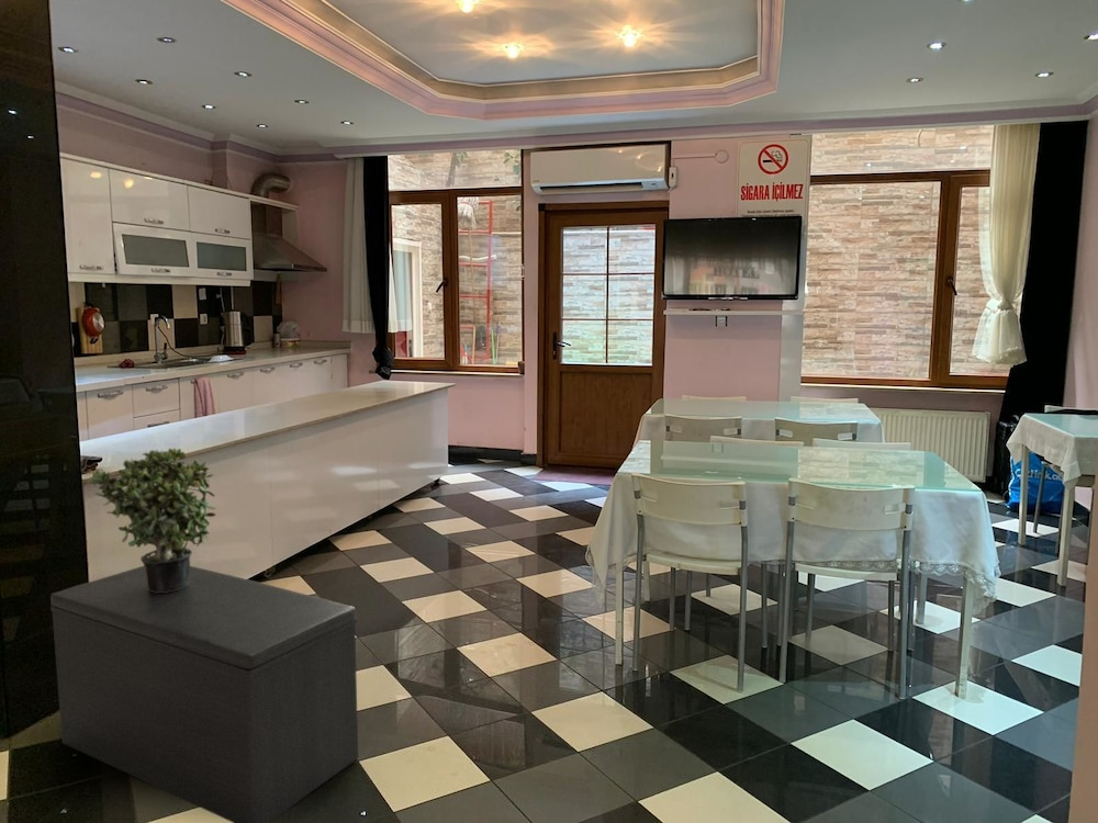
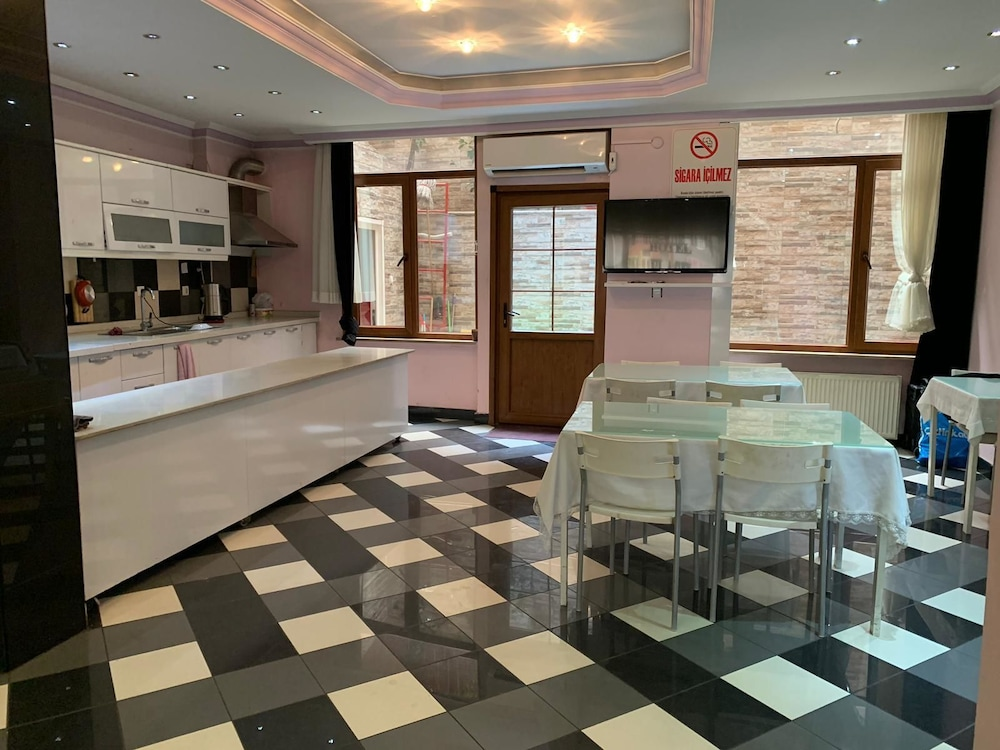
- potted plant (155, 519)
- bench (204, 675)
